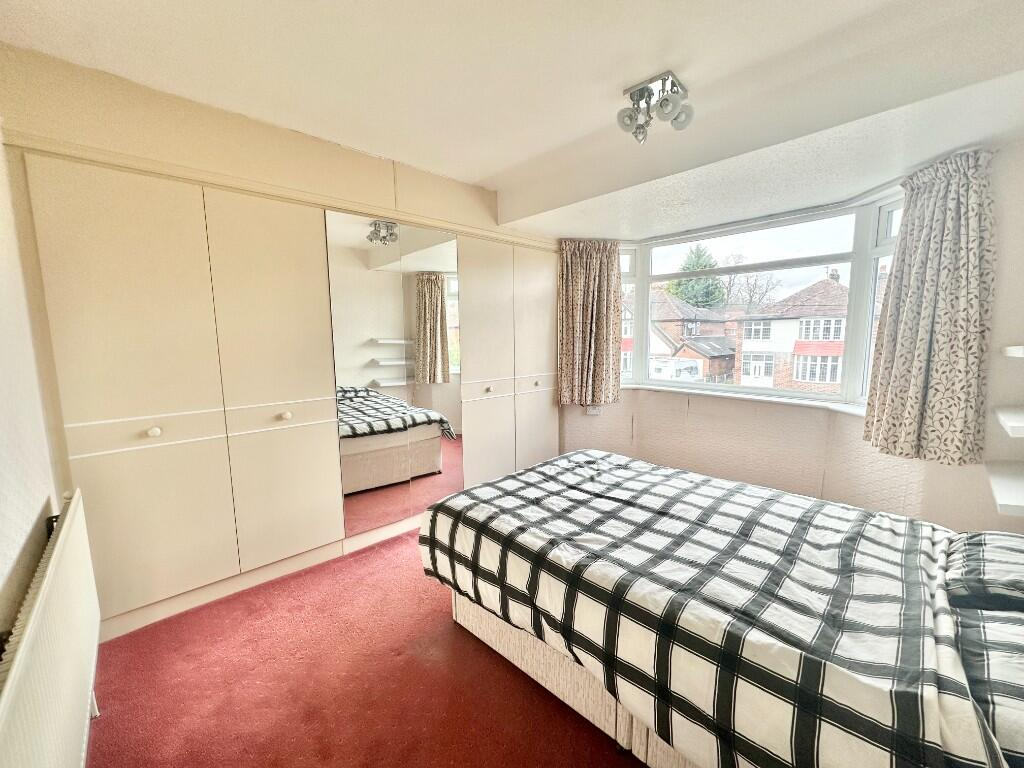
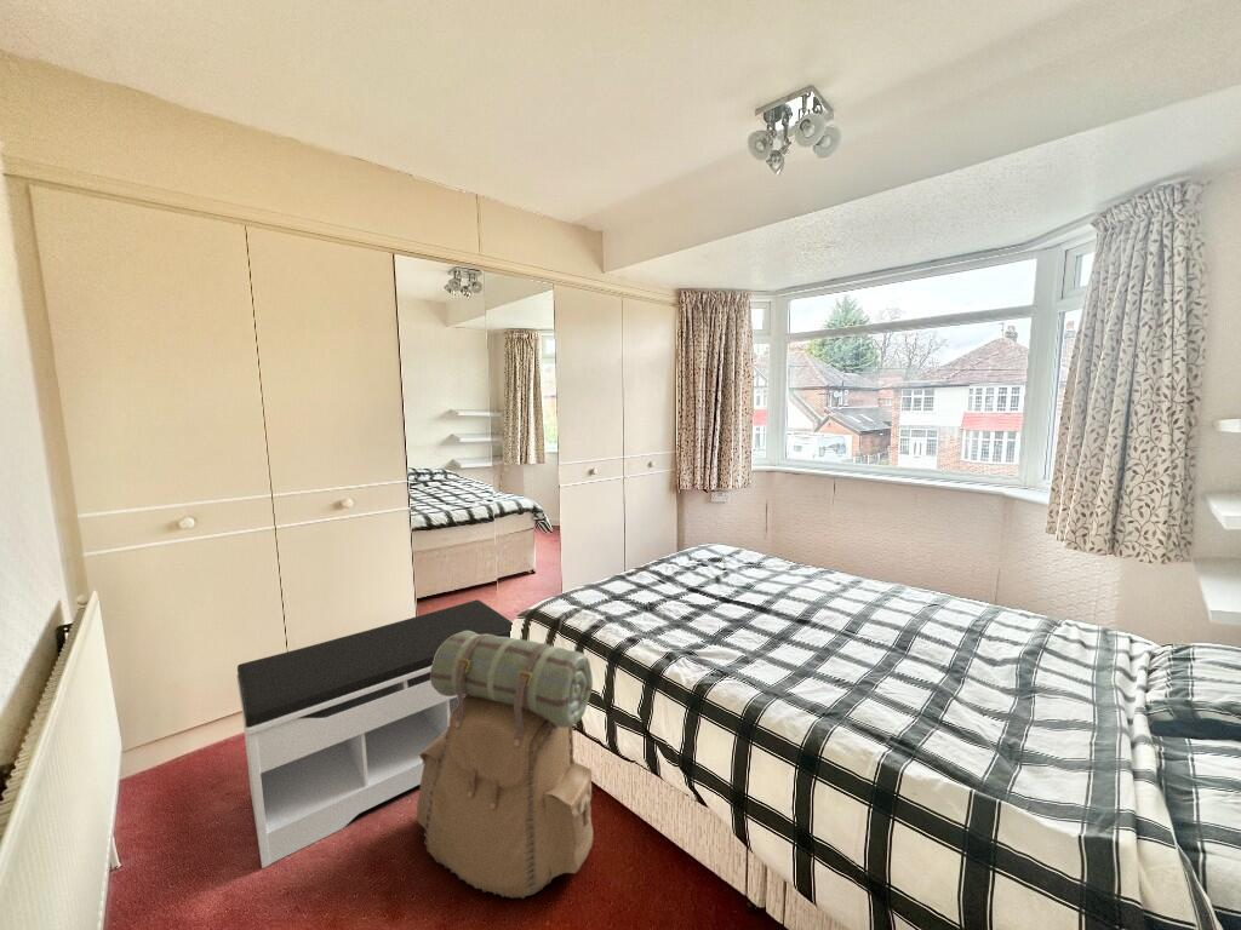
+ backpack (515, 739)
+ bench (393, 704)
